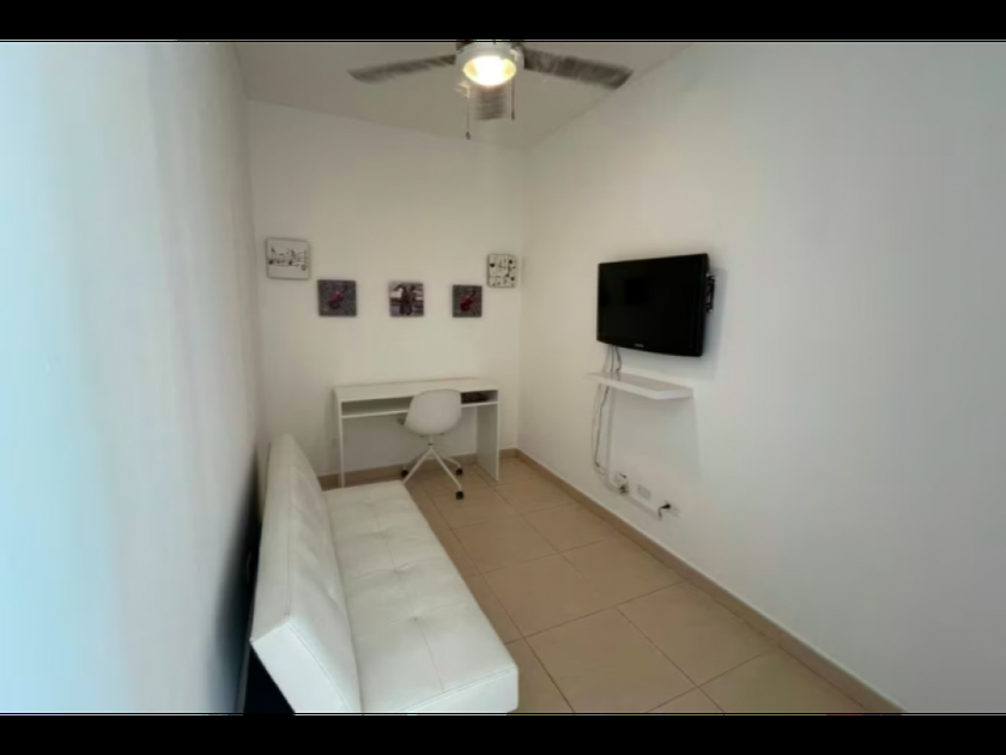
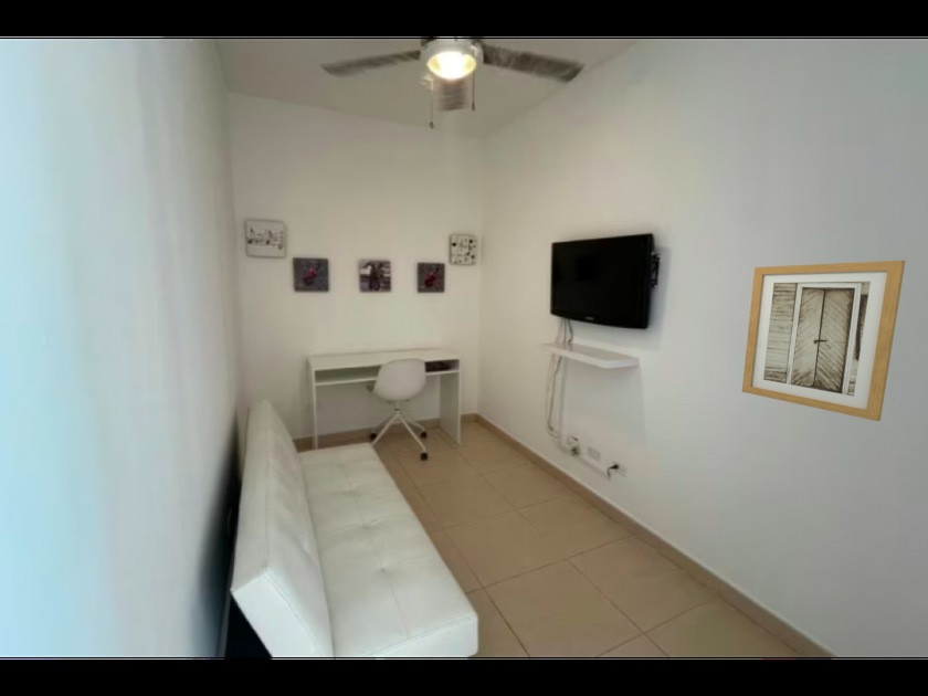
+ wall art (811, 336)
